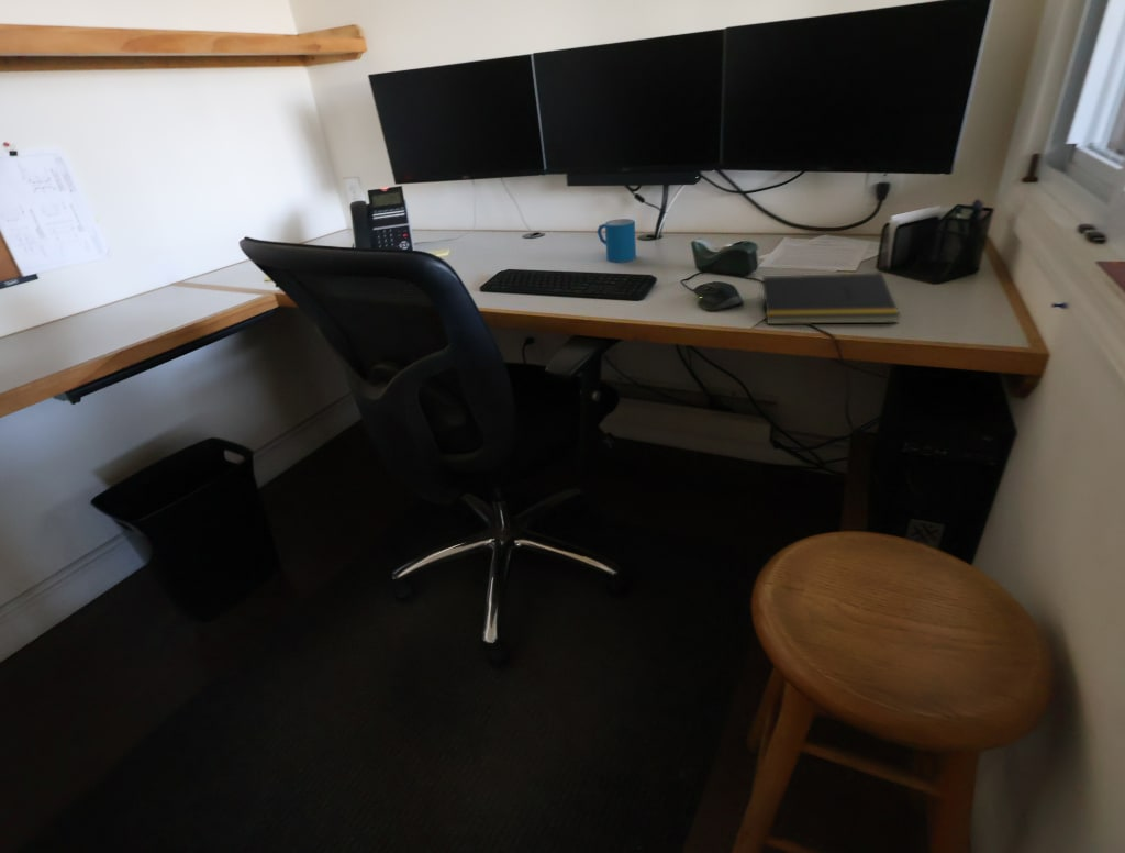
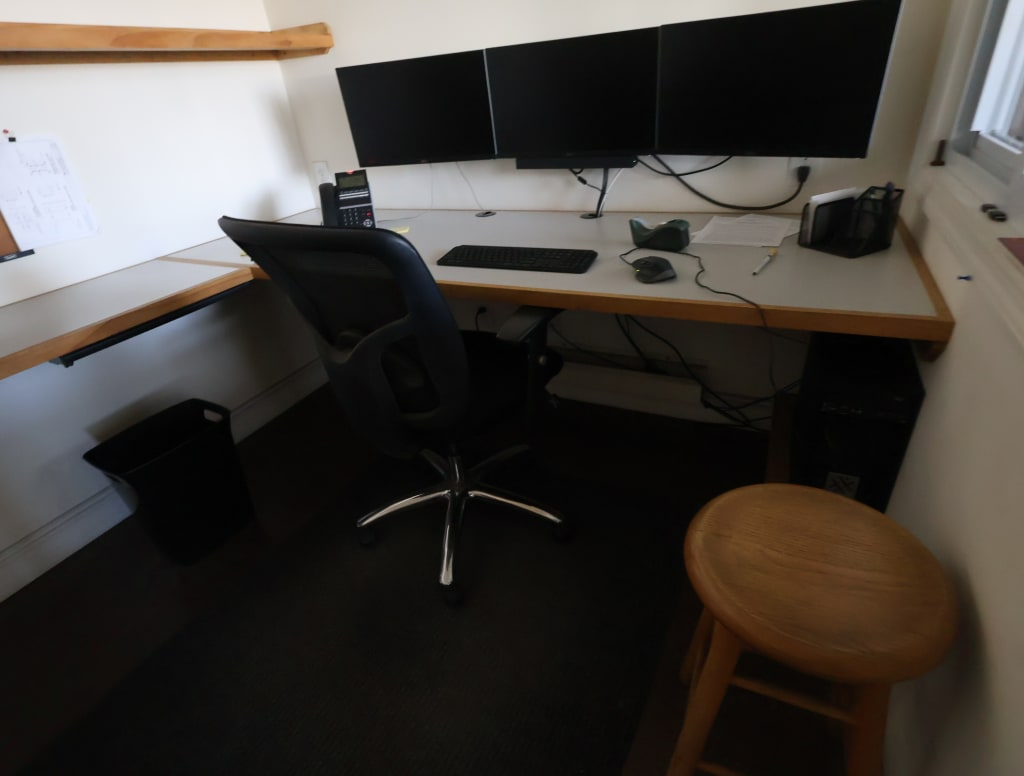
- mug (614, 240)
- notepad (826, 298)
